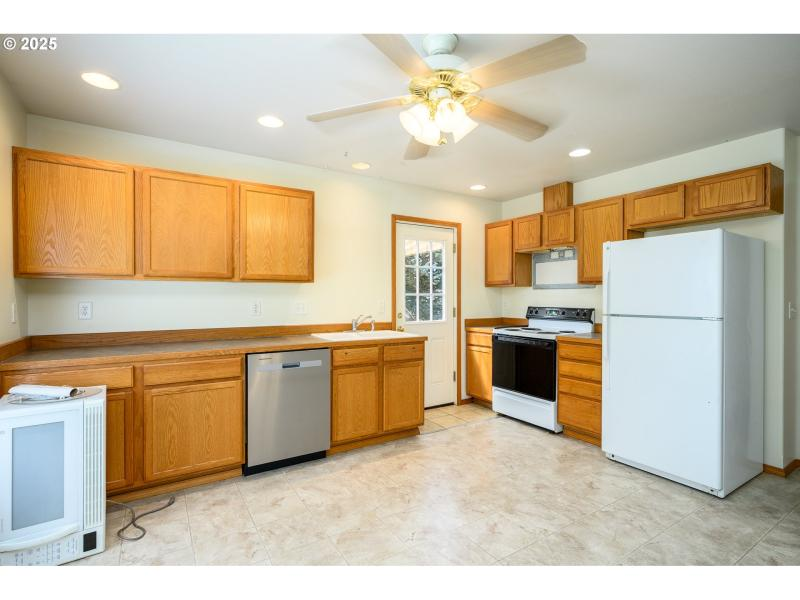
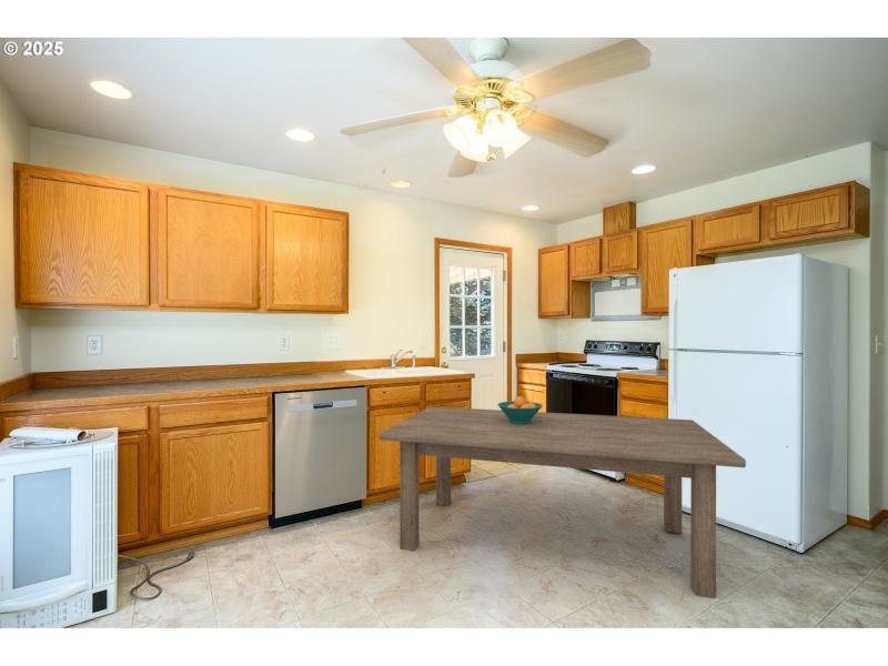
+ fruit bowl (519, 408)
+ dining table (546, 465)
